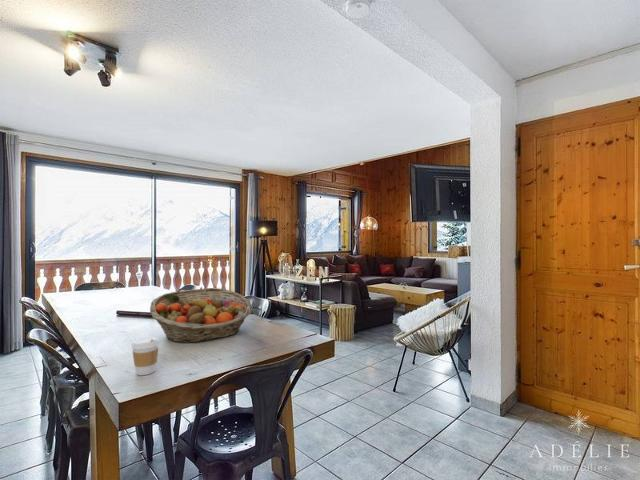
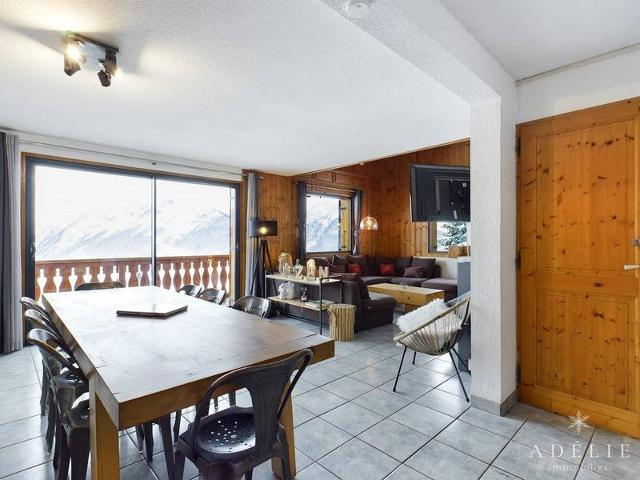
- fruit basket (203, 313)
- coffee cup (145, 355)
